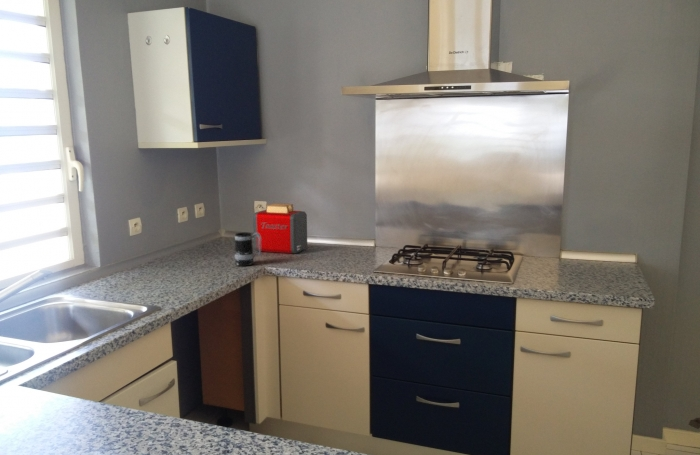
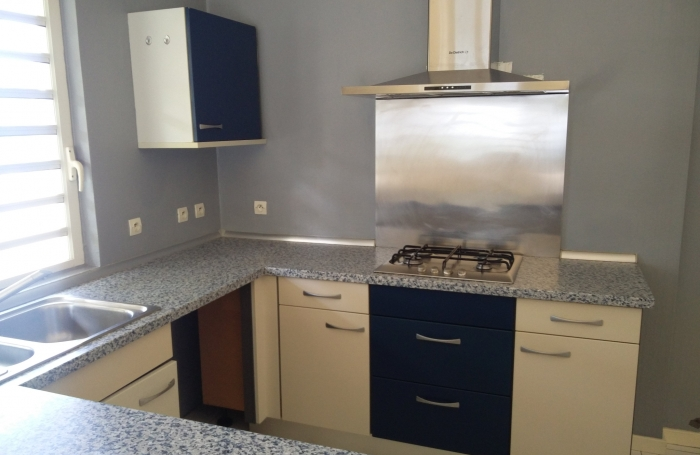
- mug (247, 248)
- toaster (279, 227)
